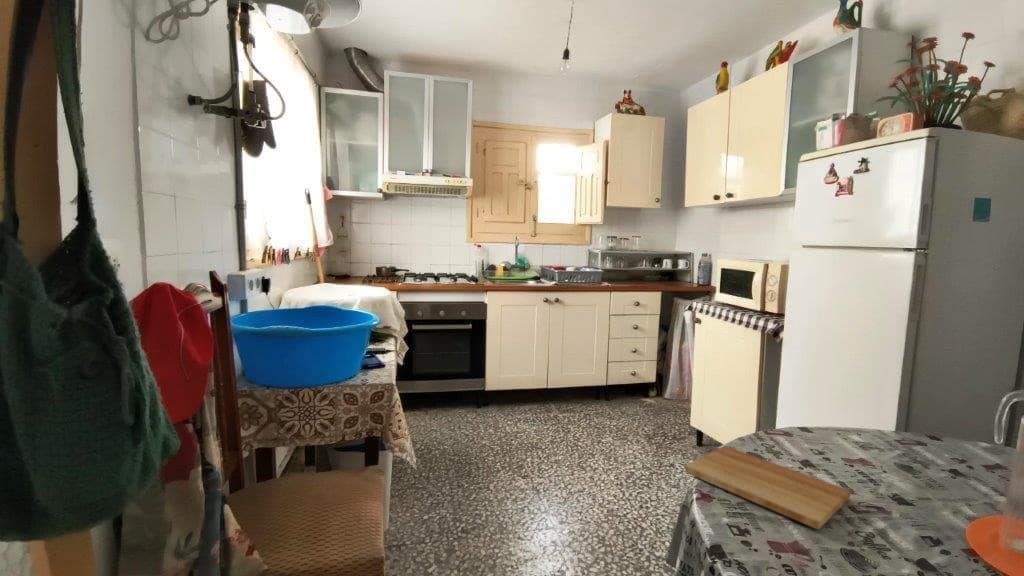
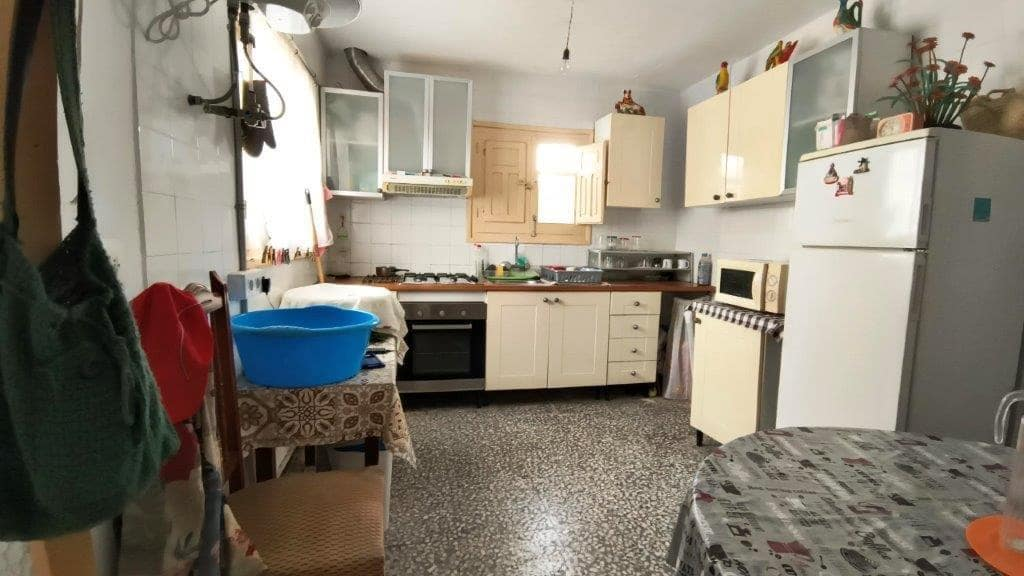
- cutting board (763, 480)
